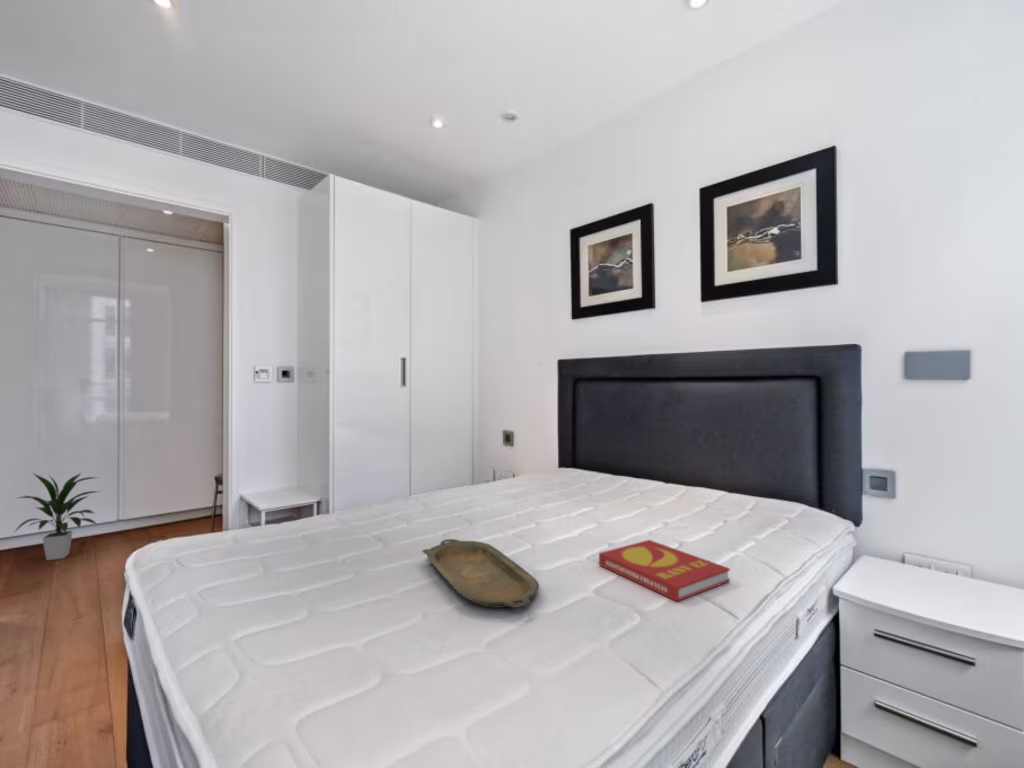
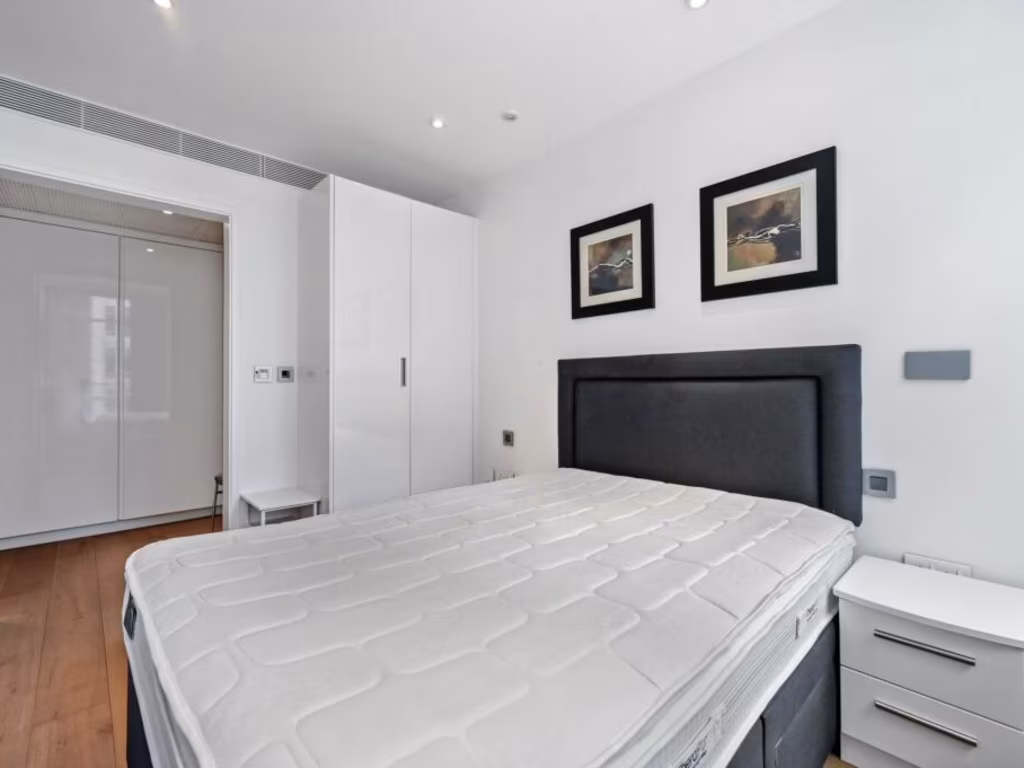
- indoor plant (61, 513)
- book (661, 566)
- serving tray (478, 571)
